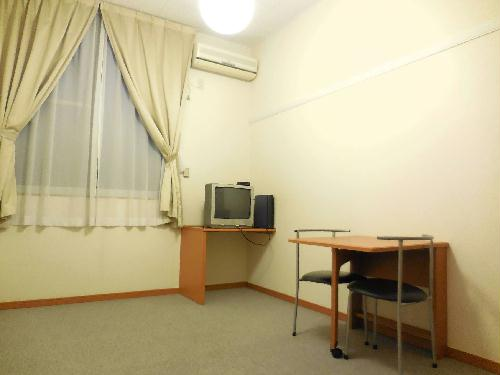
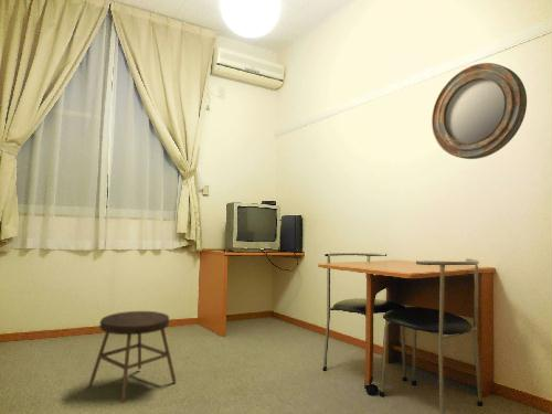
+ home mirror (474, 112)
+ stool (134, 348)
